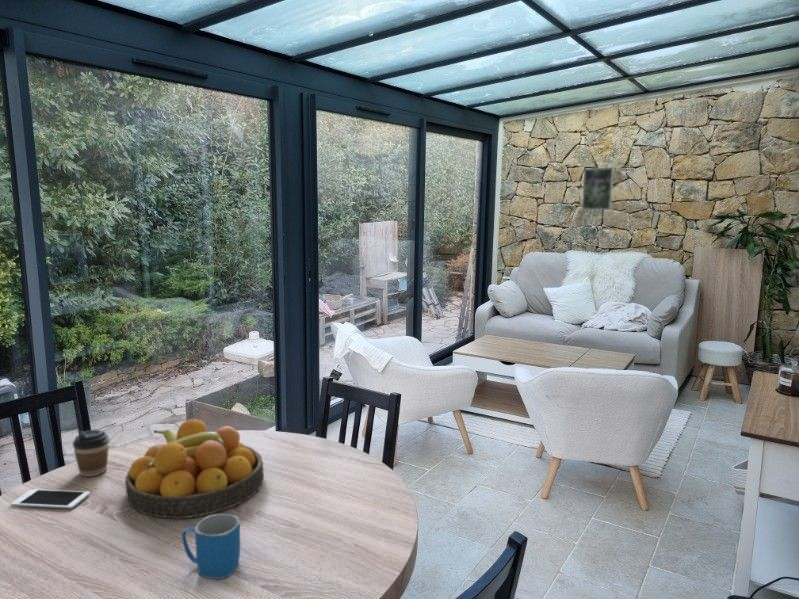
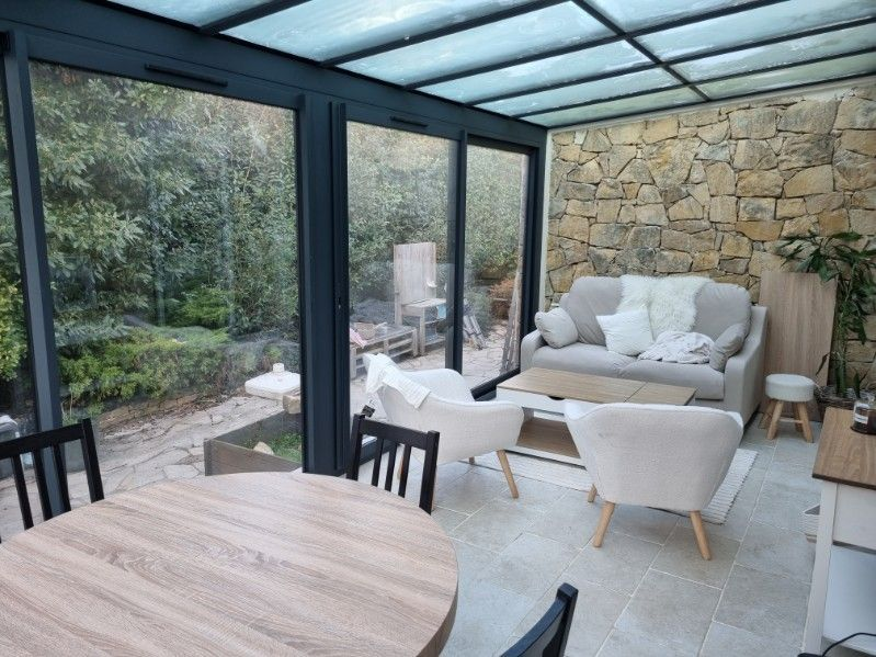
- cell phone (51, 498)
- coffee cup (91, 451)
- mug (210, 545)
- fruit bowl (196, 458)
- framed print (597, 189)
